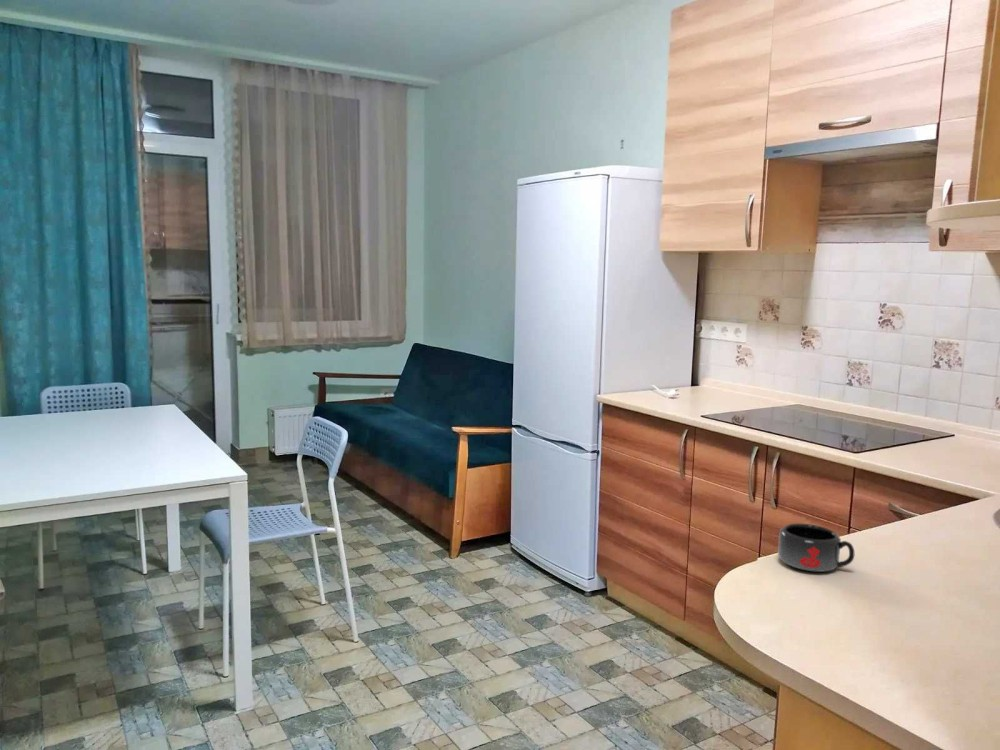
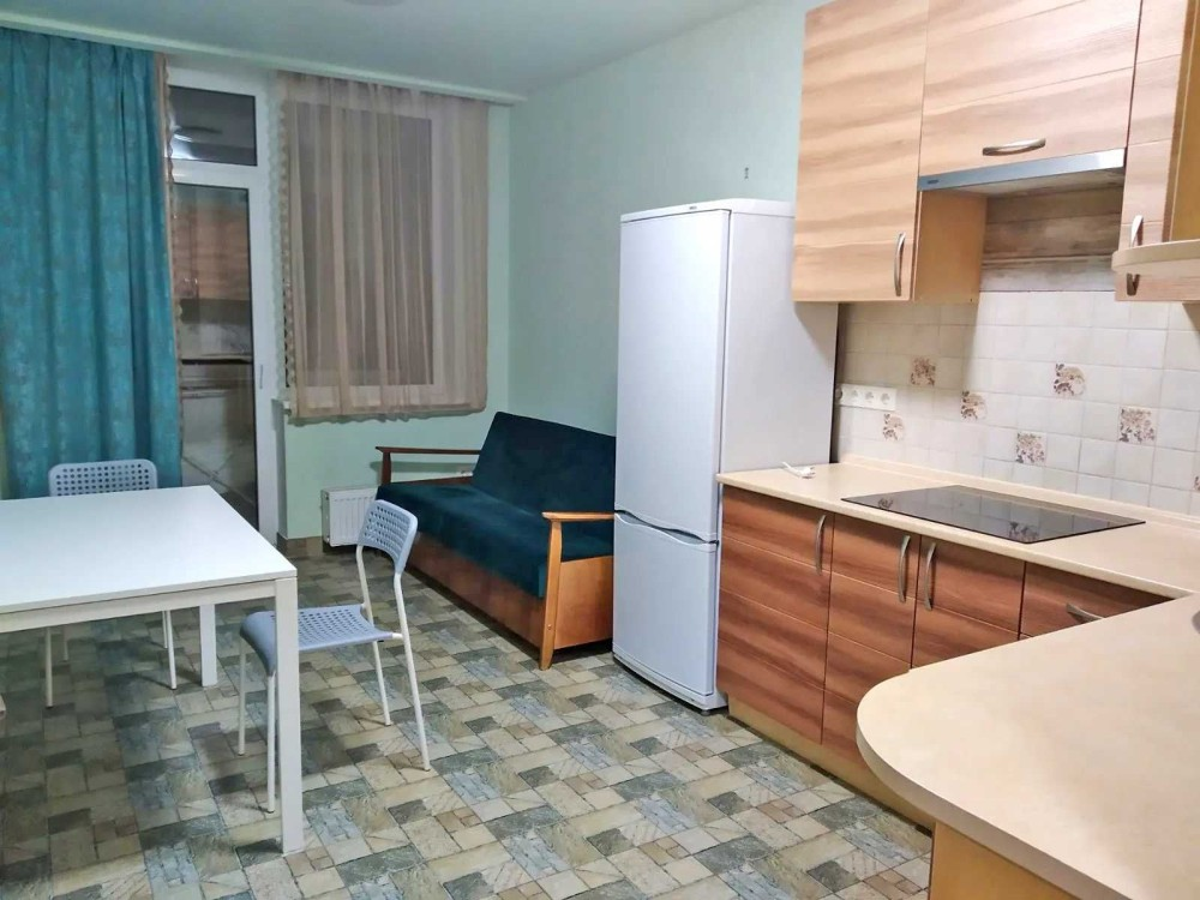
- mug (816, 548)
